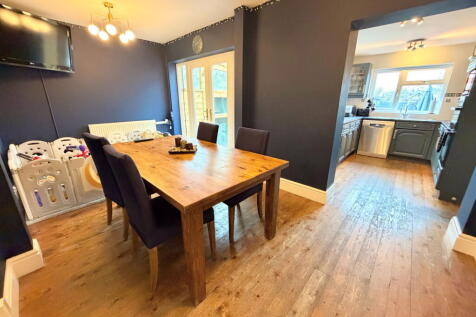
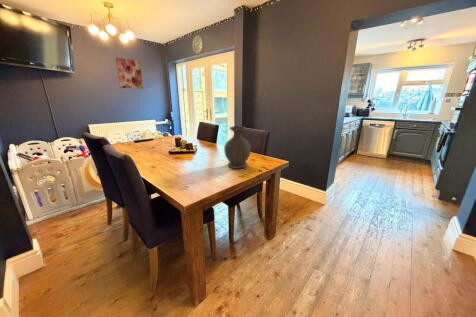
+ vase (237, 146)
+ wall art (130, 74)
